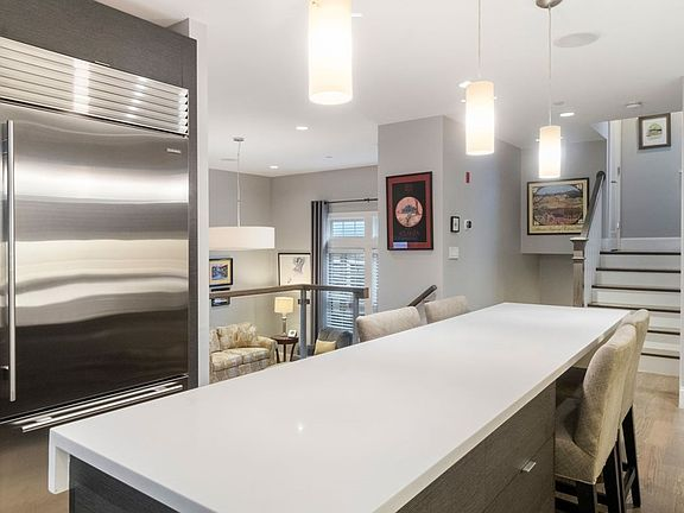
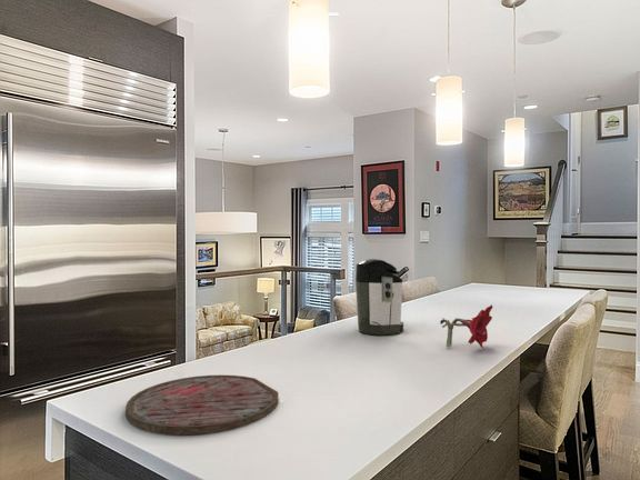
+ cutting board (204, 400)
+ coffee maker (387, 296)
+ flower (469, 324)
